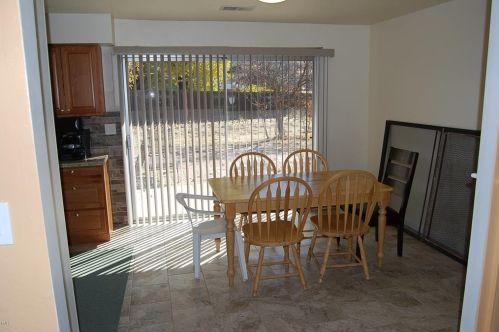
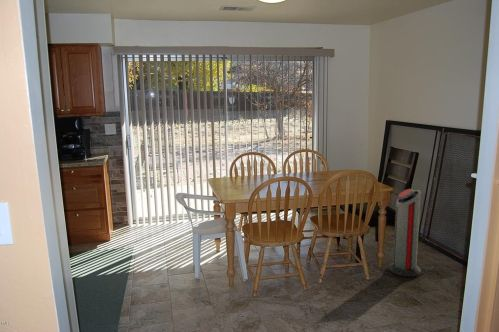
+ air purifier (406, 230)
